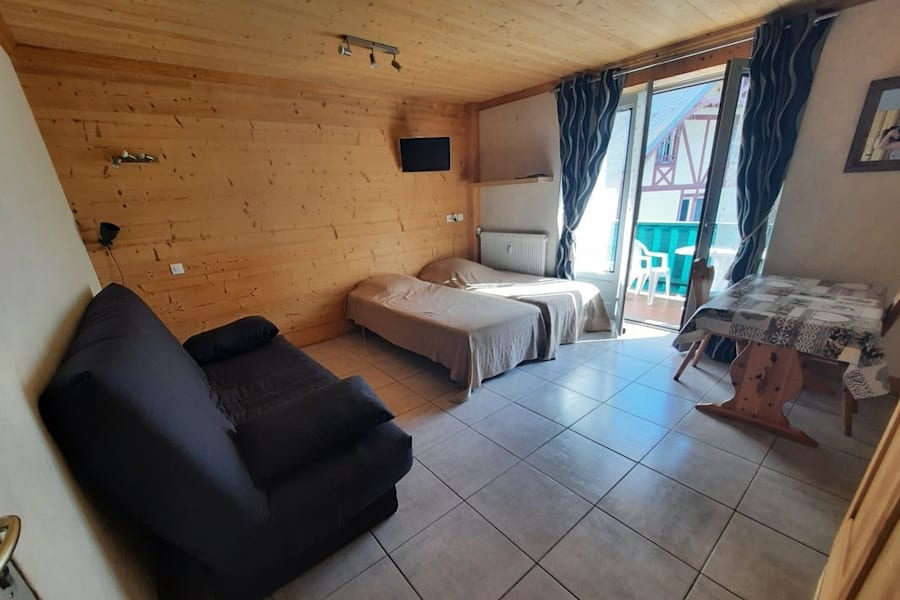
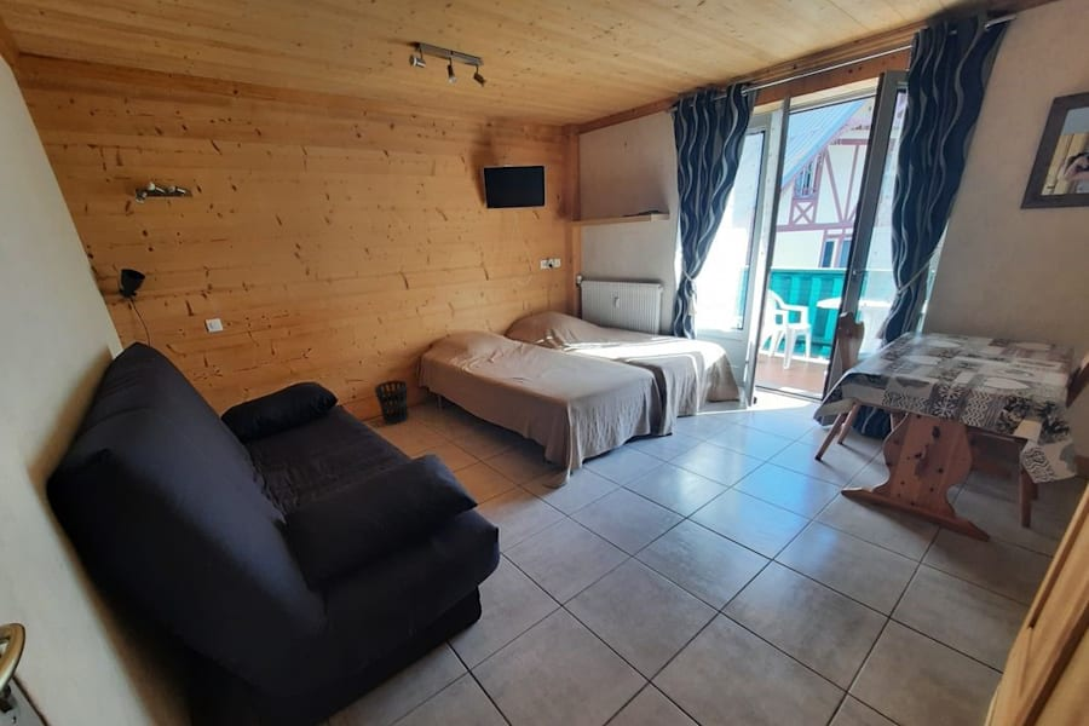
+ wastebasket (393, 402)
